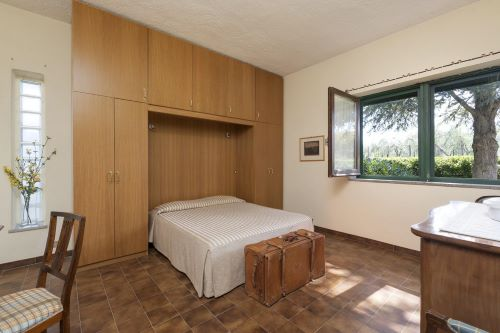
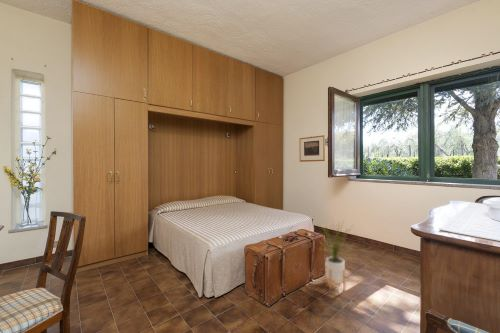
+ house plant (334, 251)
